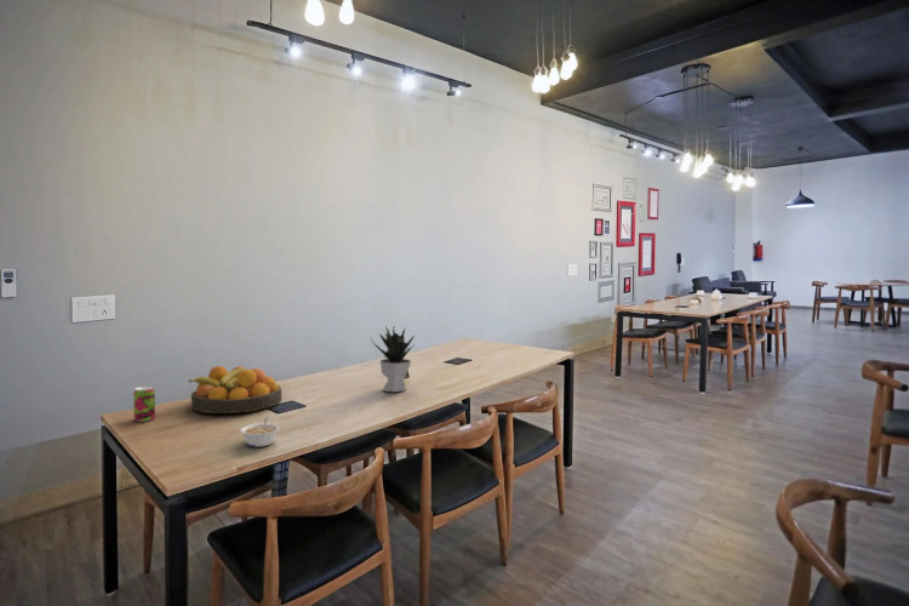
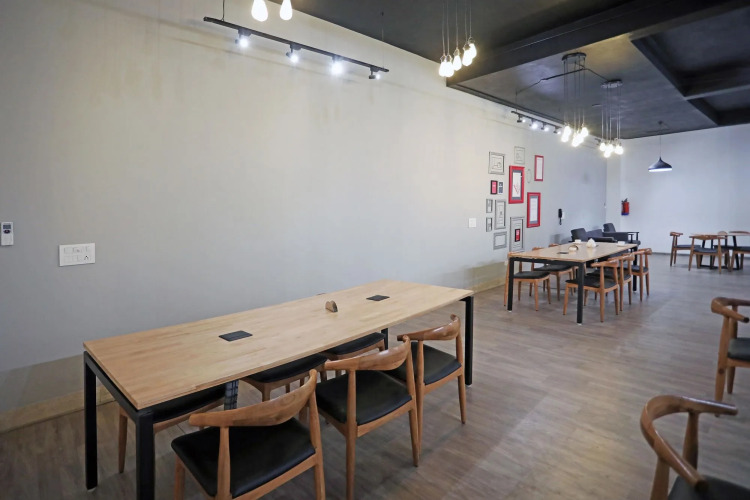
- potted plant (393, 356)
- beverage can (144, 404)
- legume (259, 433)
- fruit bowl (238, 384)
